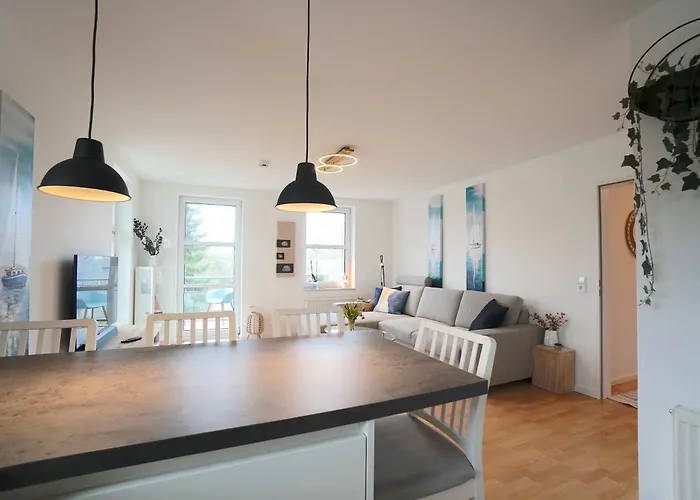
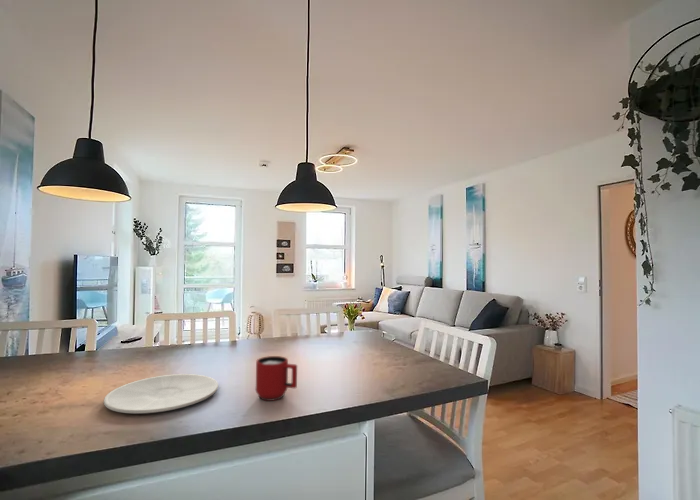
+ mug (276, 378)
+ plate (164, 392)
